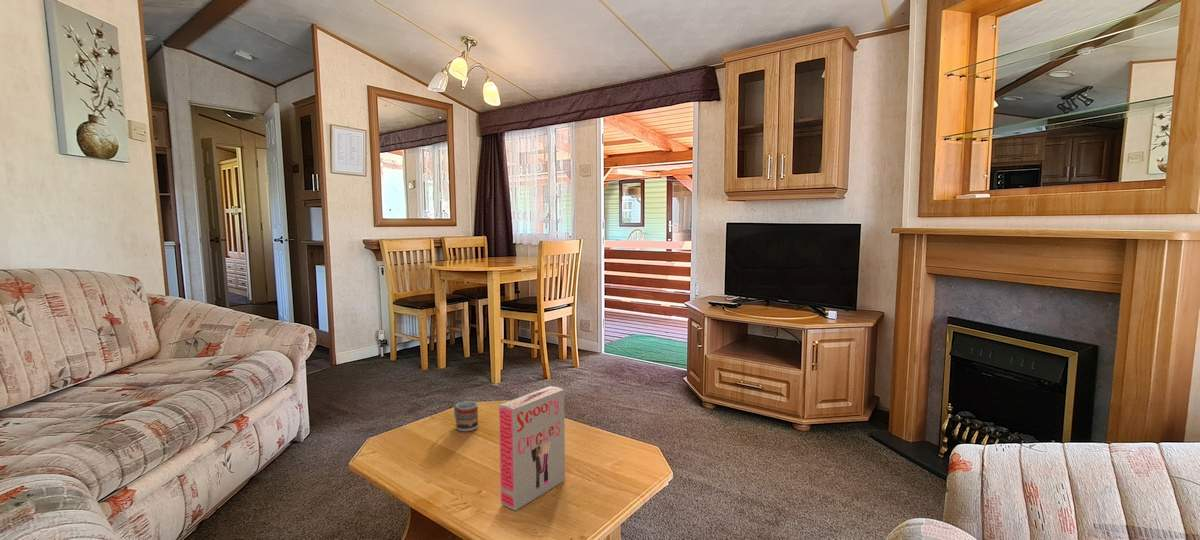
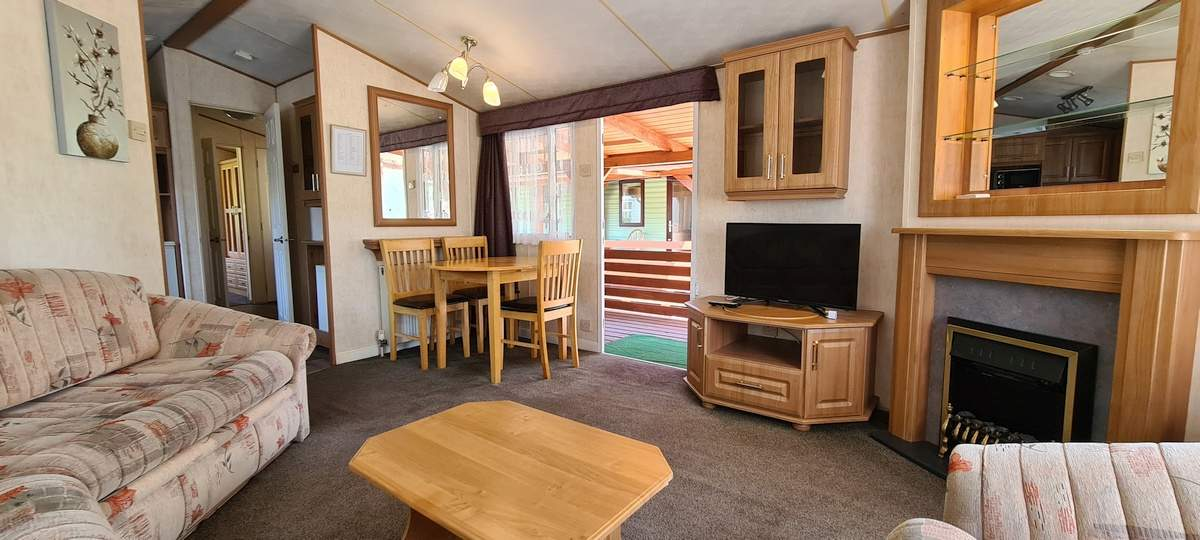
- board game (533, 444)
- cup (464, 415)
